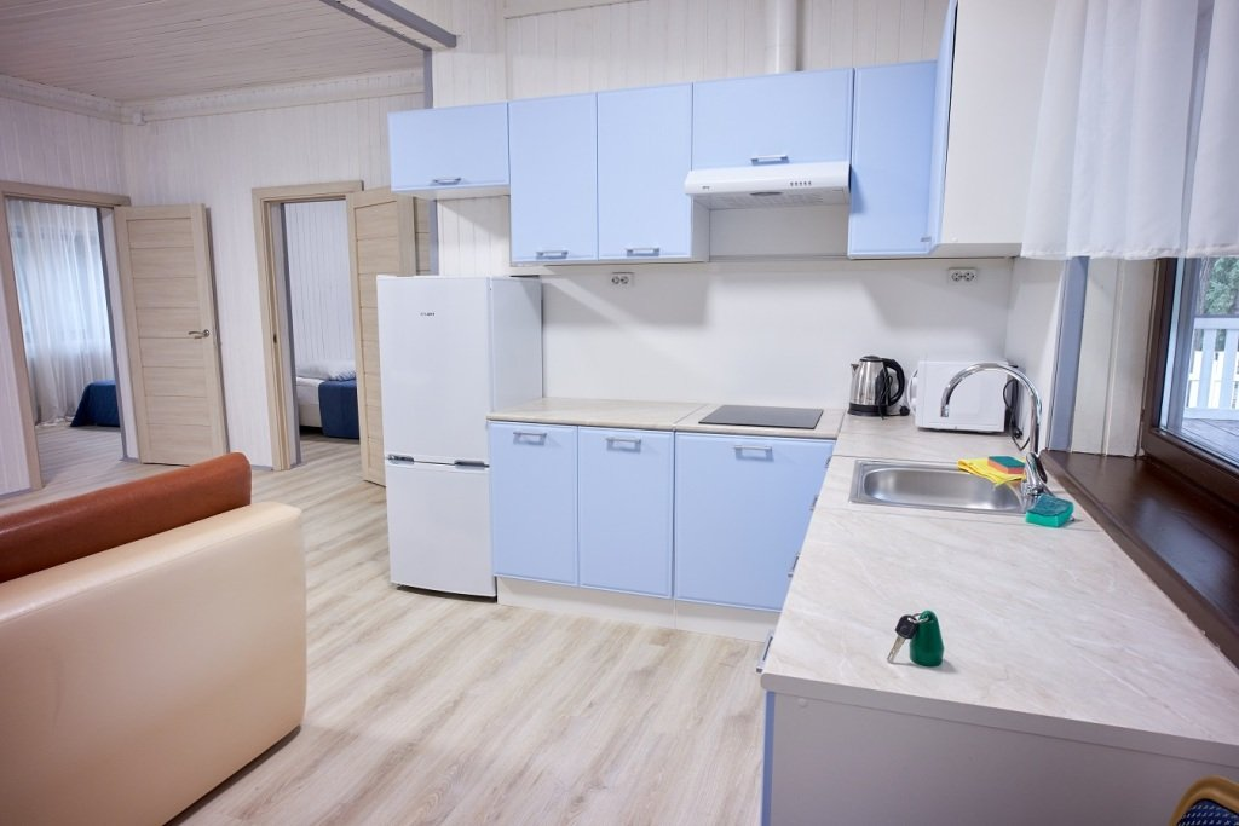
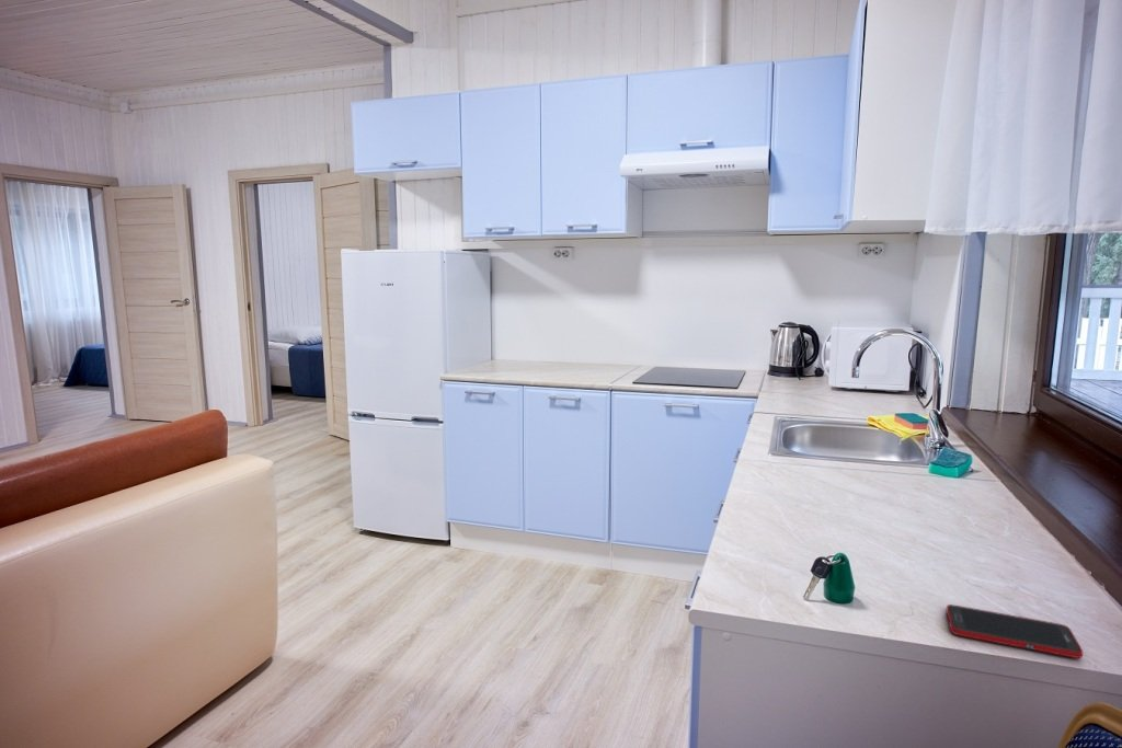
+ cell phone (1009, 630)
